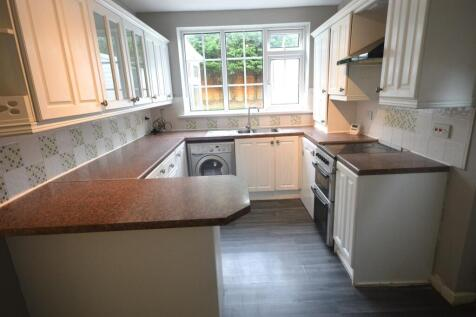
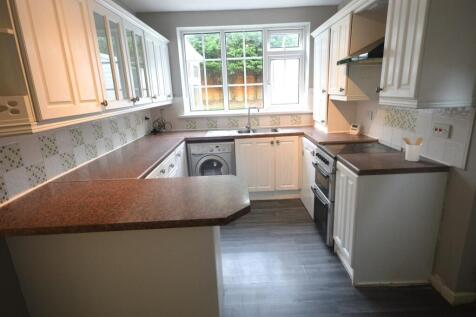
+ utensil holder (410, 148)
